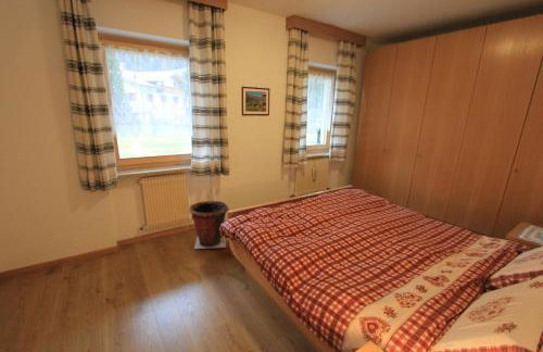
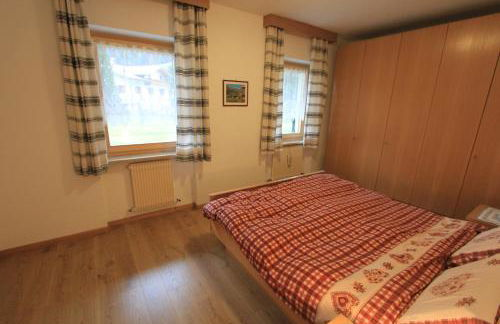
- waste bin (210, 223)
